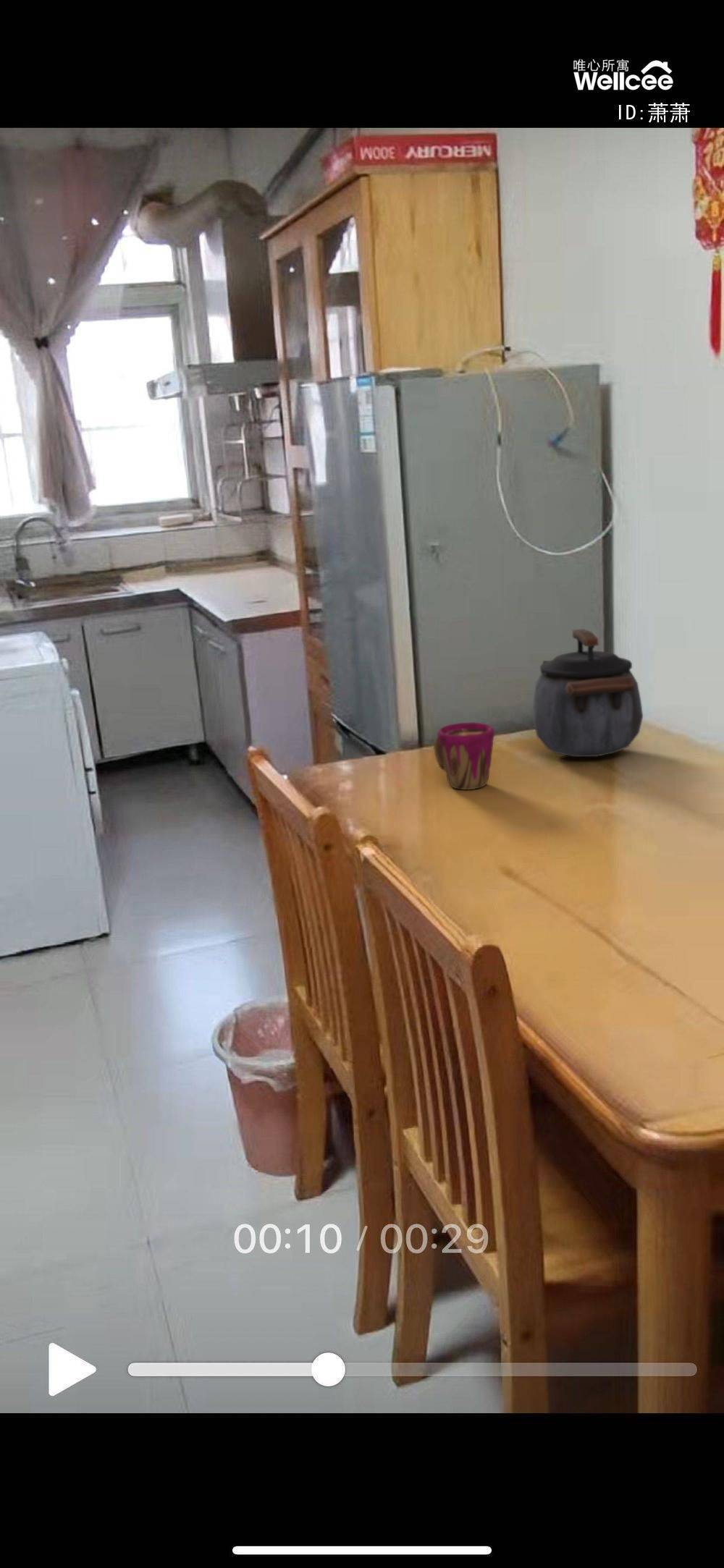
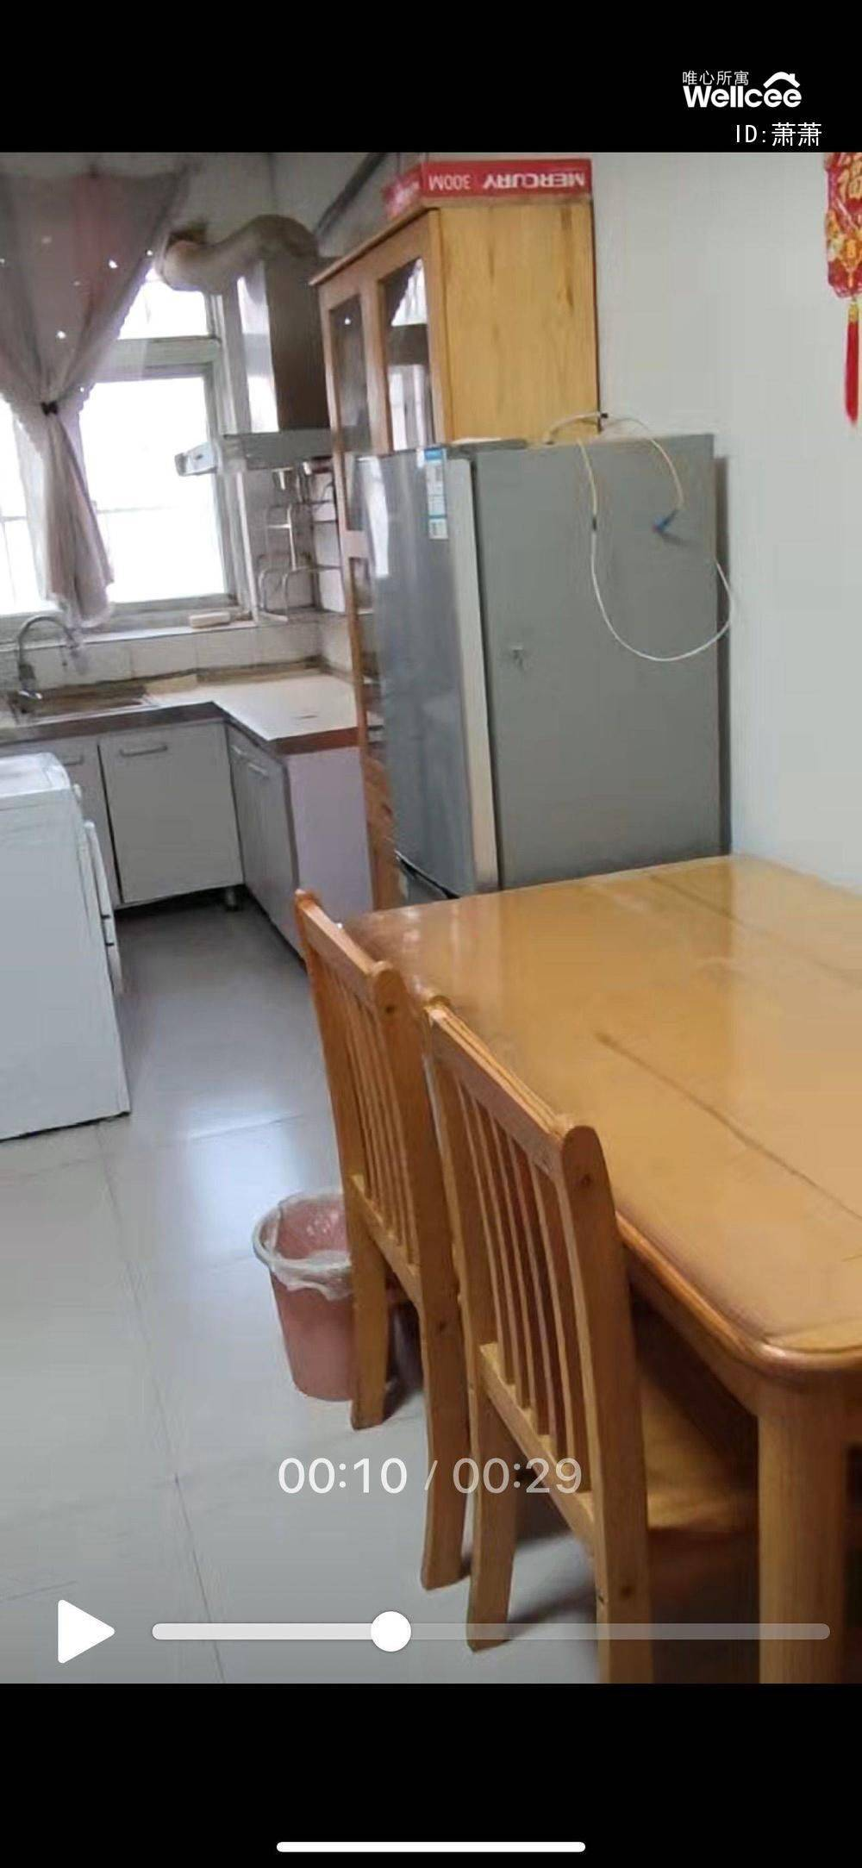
- kettle (586, 693)
- cup (461, 755)
